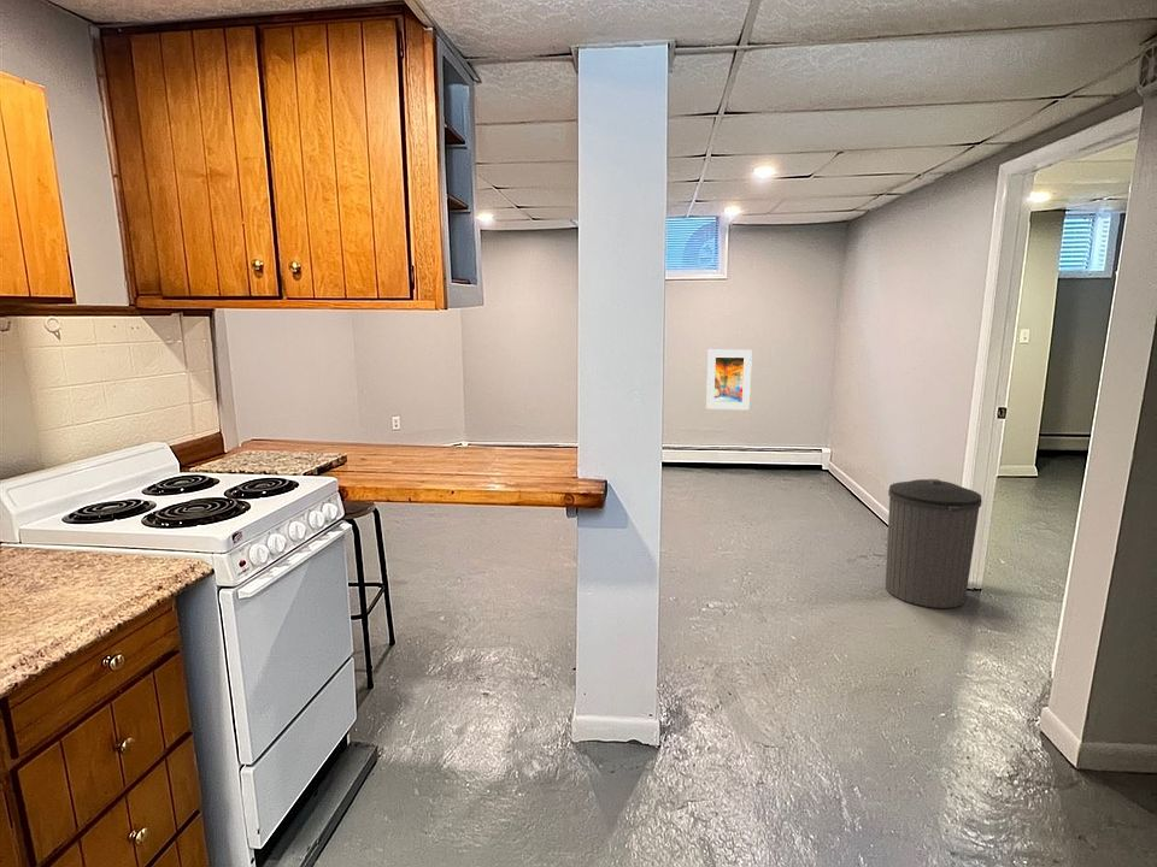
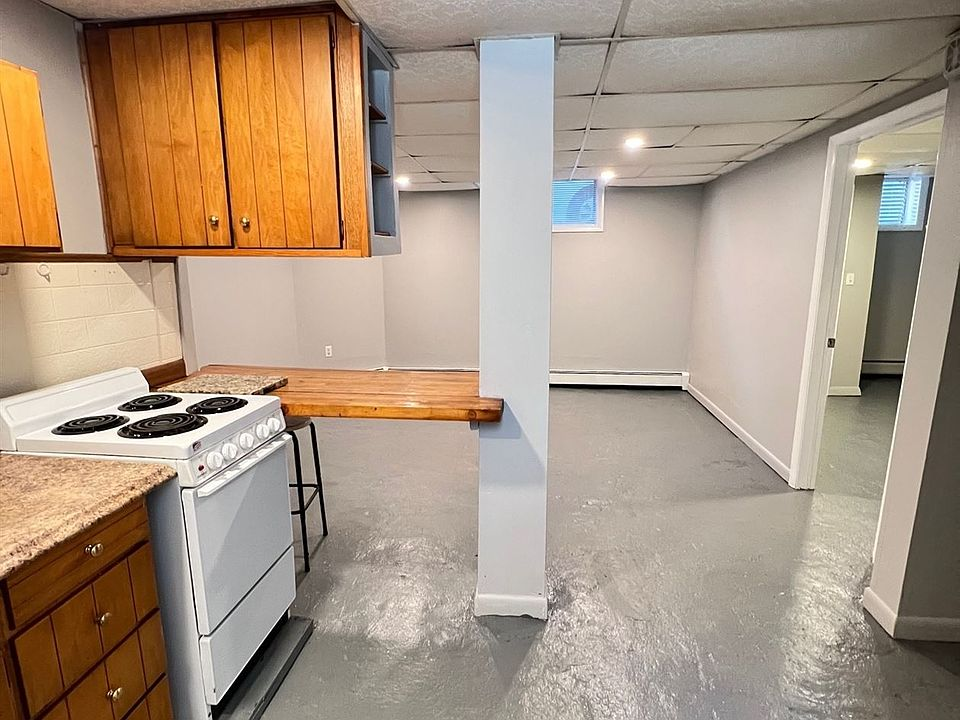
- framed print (728, 379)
- trash can (929, 537)
